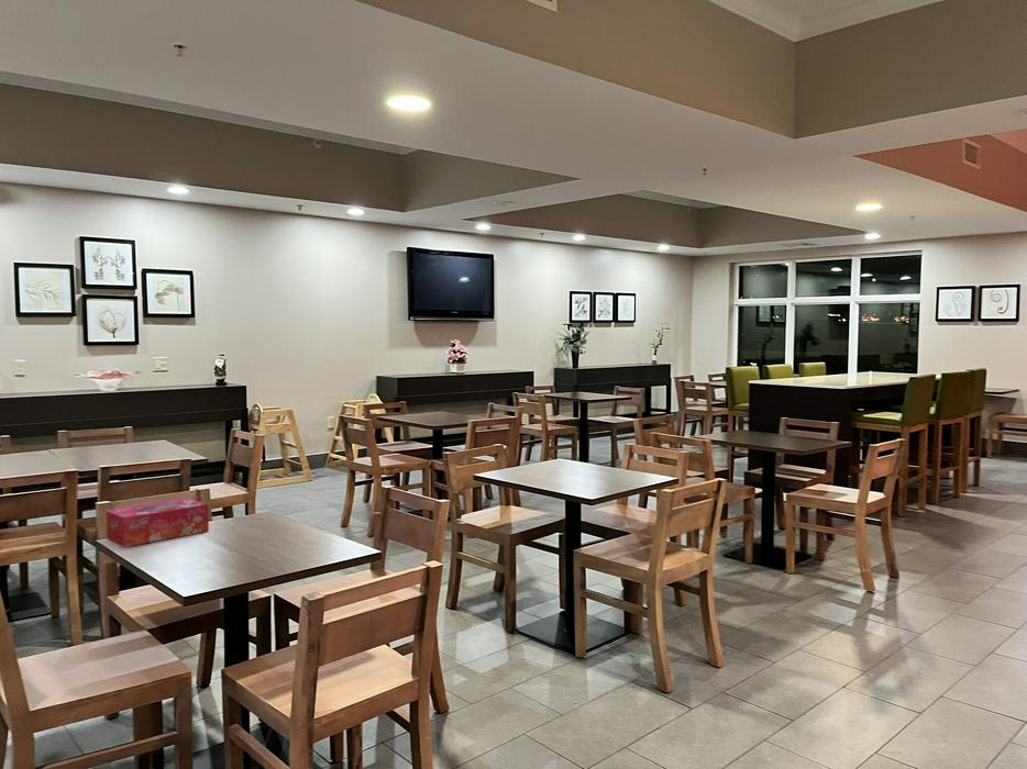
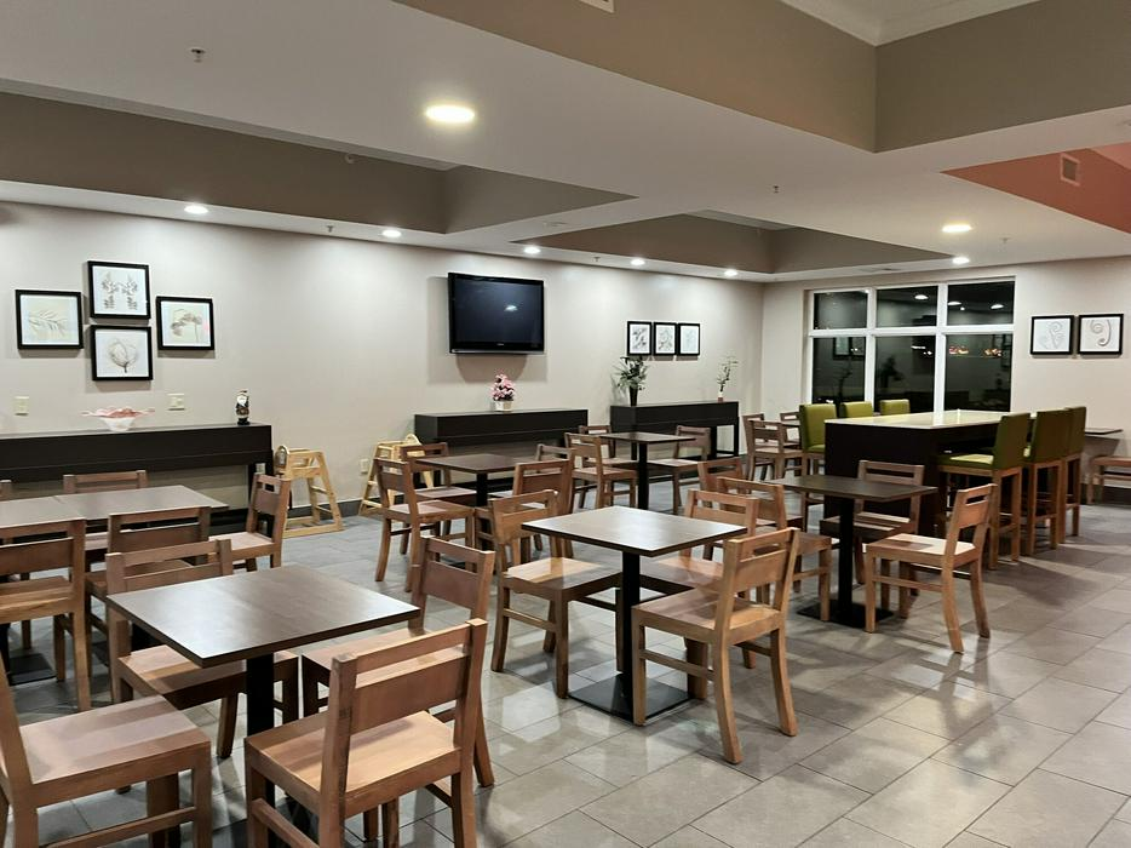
- tissue box (158, 521)
